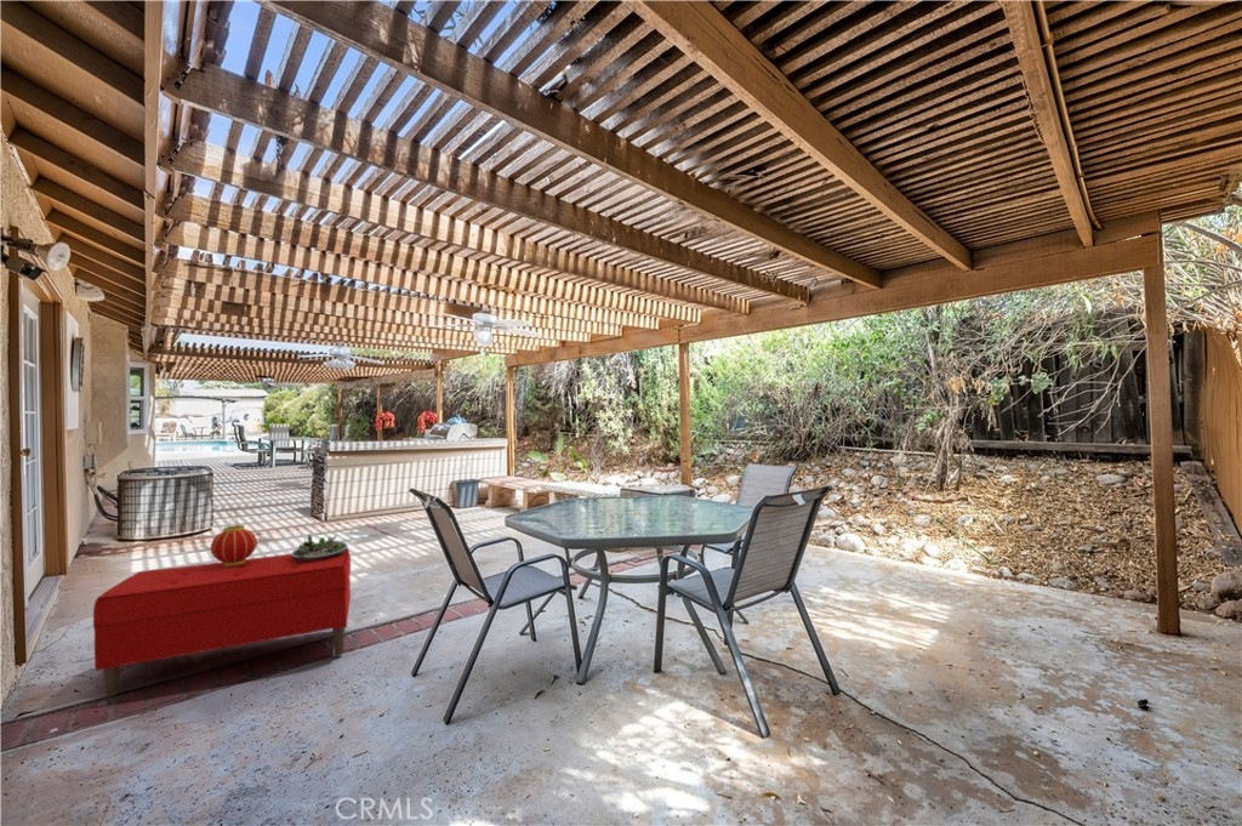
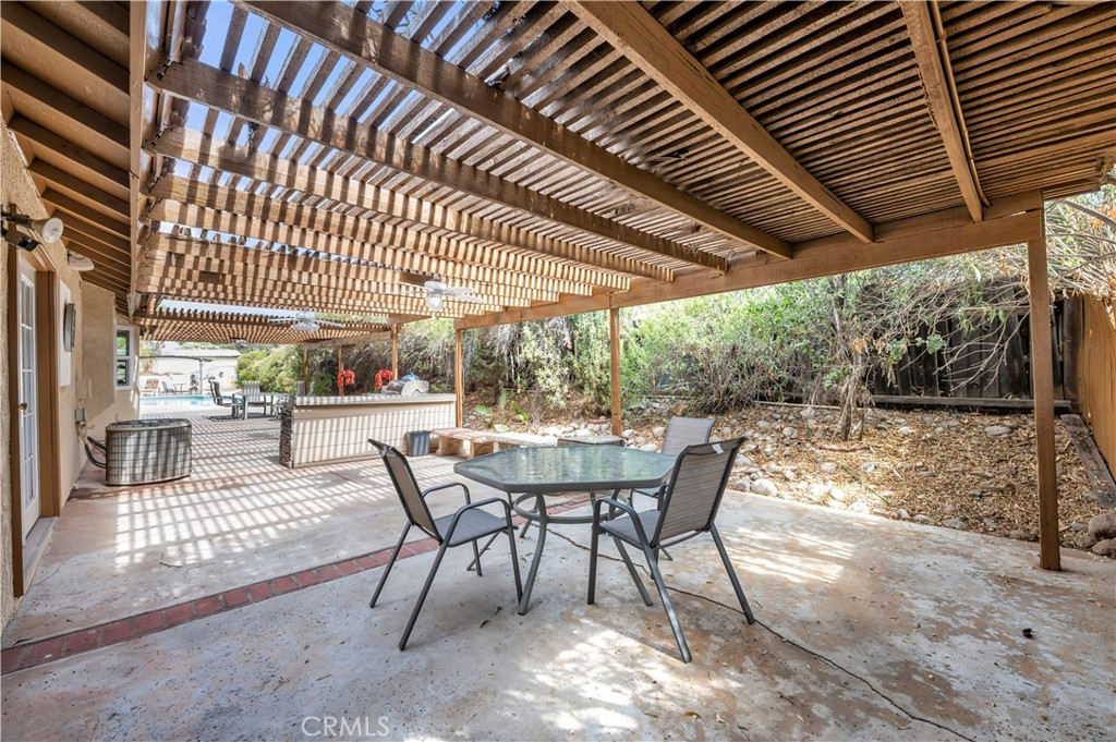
- succulent planter (319, 545)
- bench (241, 613)
- lantern (233, 536)
